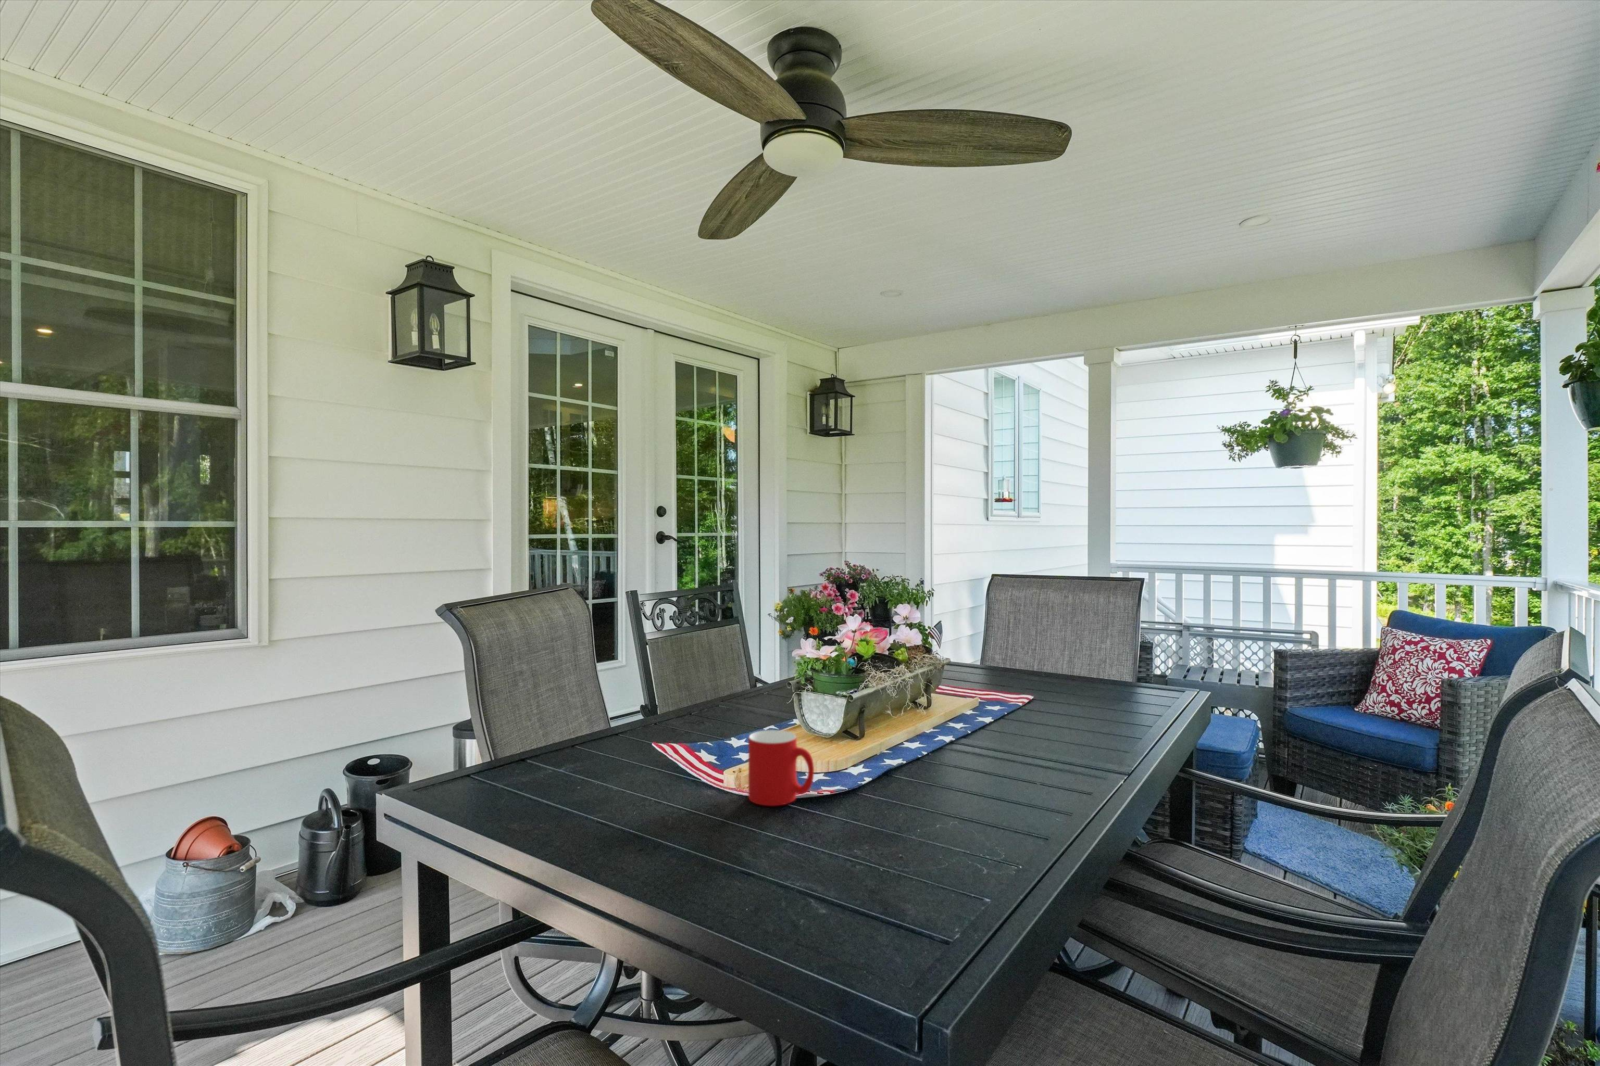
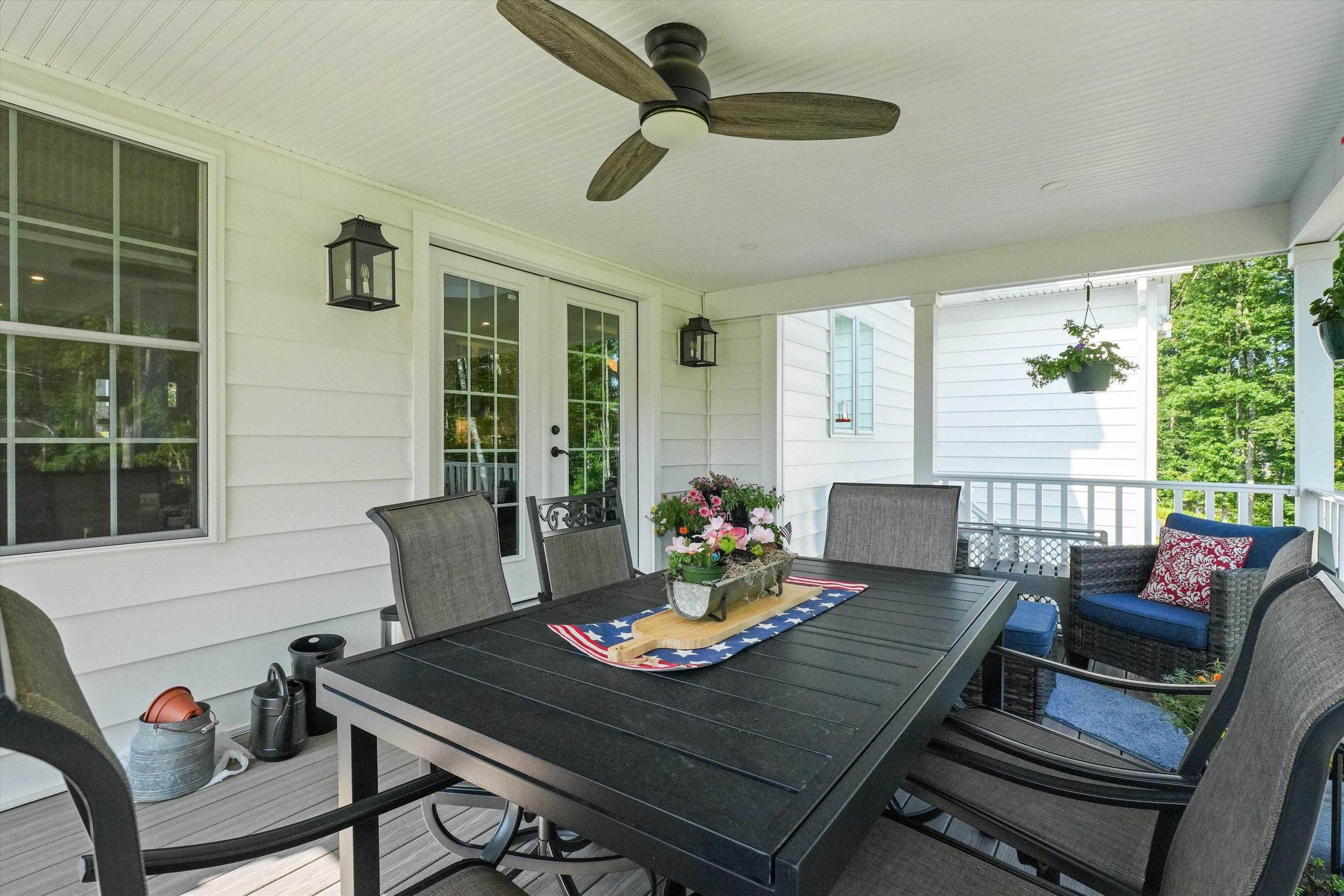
- cup (781, 767)
